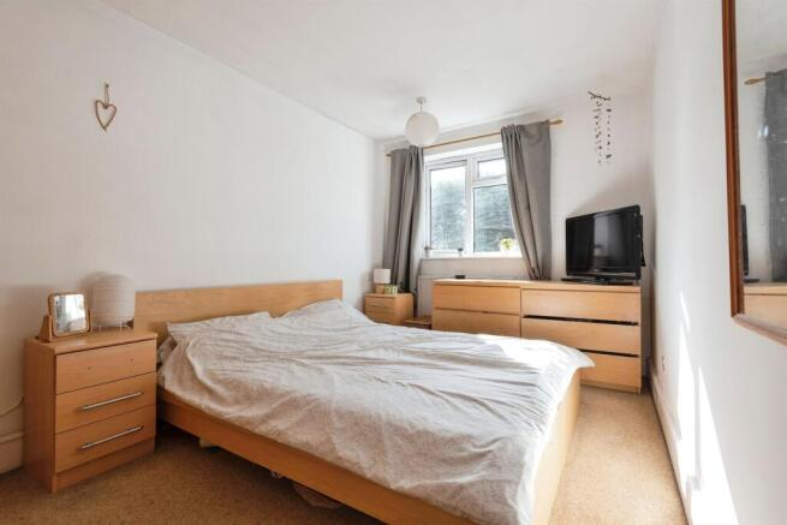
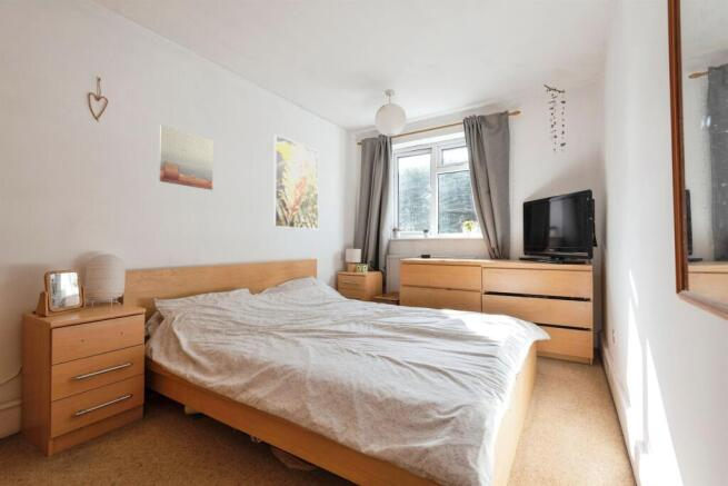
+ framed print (297, 186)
+ wall art (188, 159)
